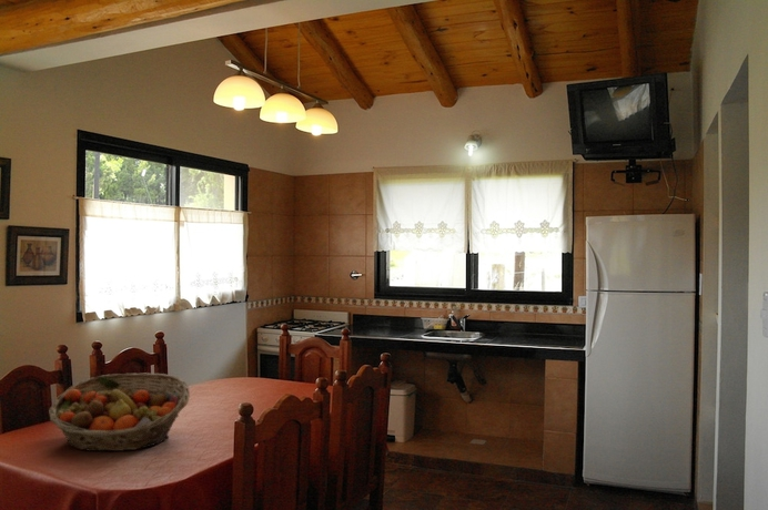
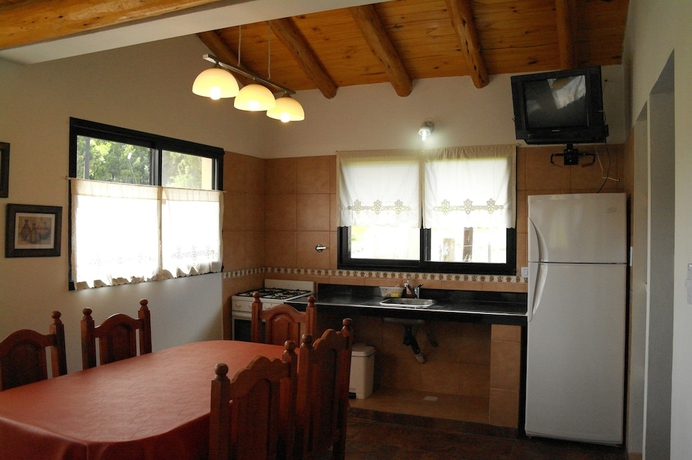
- fruit basket (121, 410)
